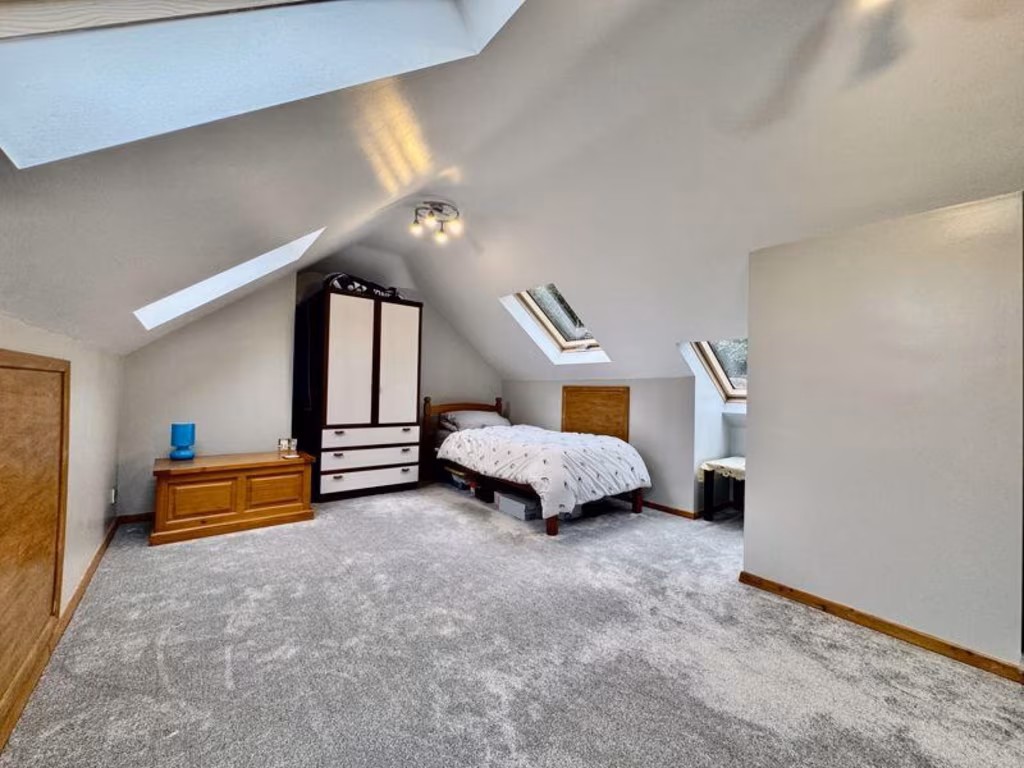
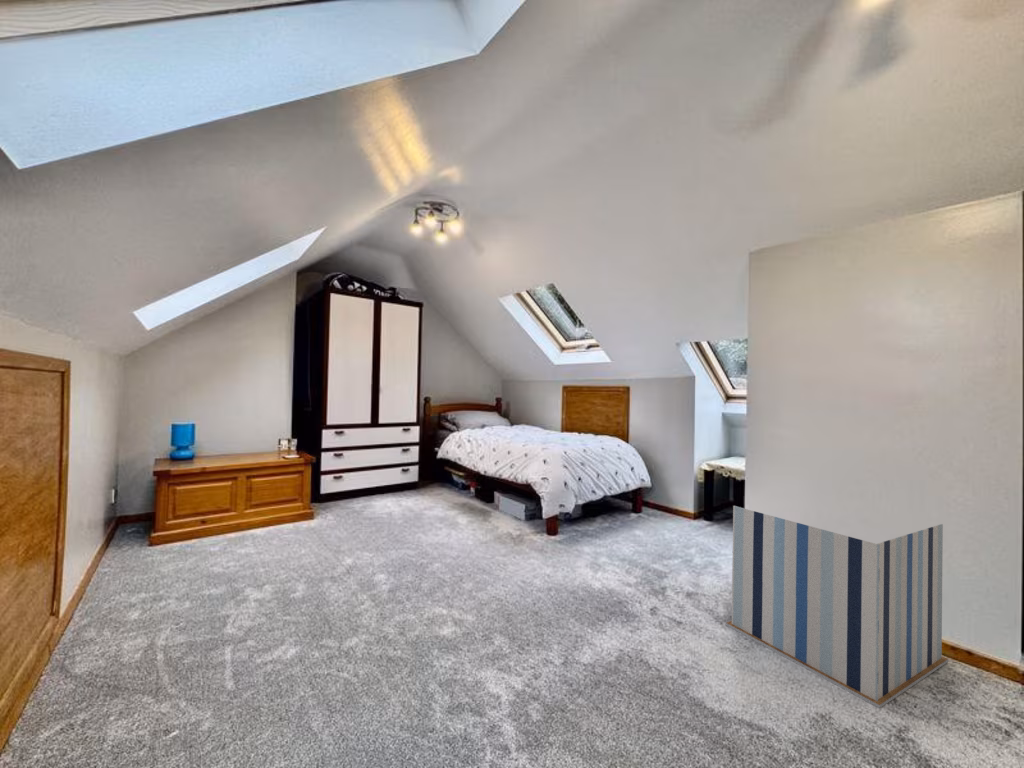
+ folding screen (821, 574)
